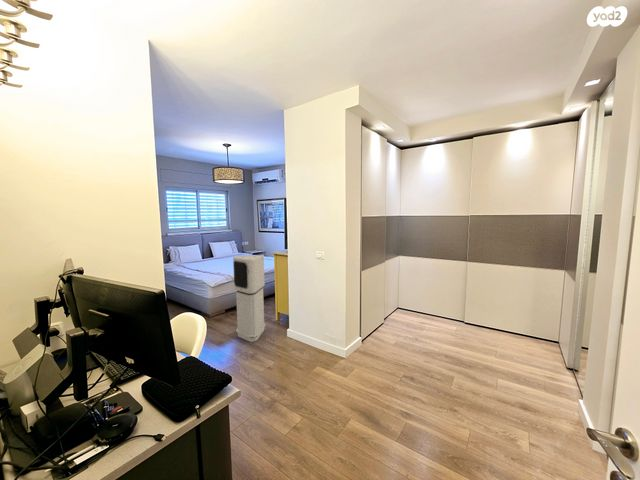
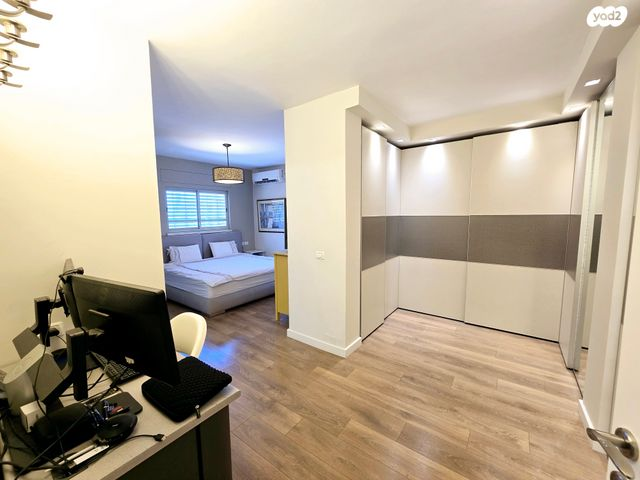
- air purifier (253, 296)
